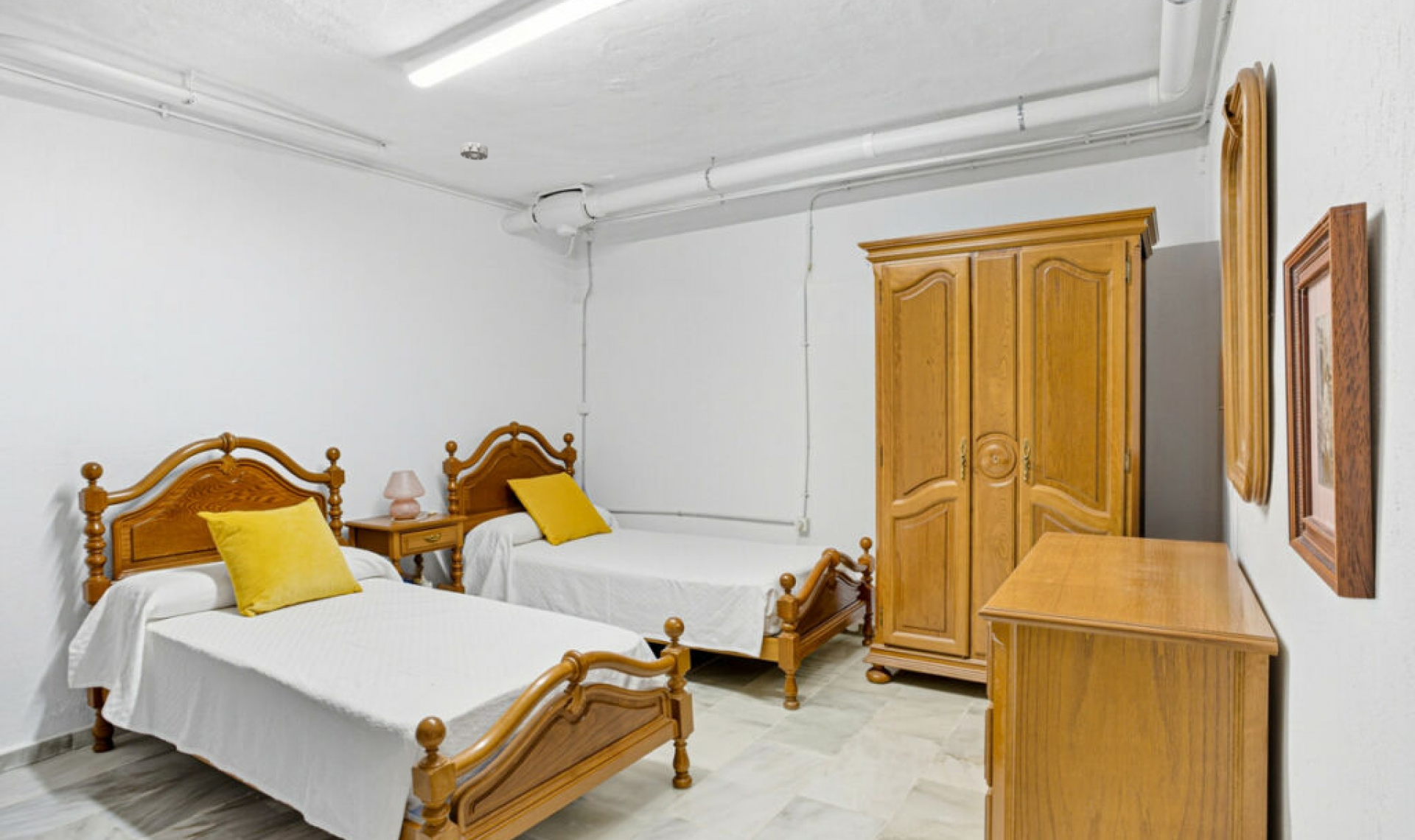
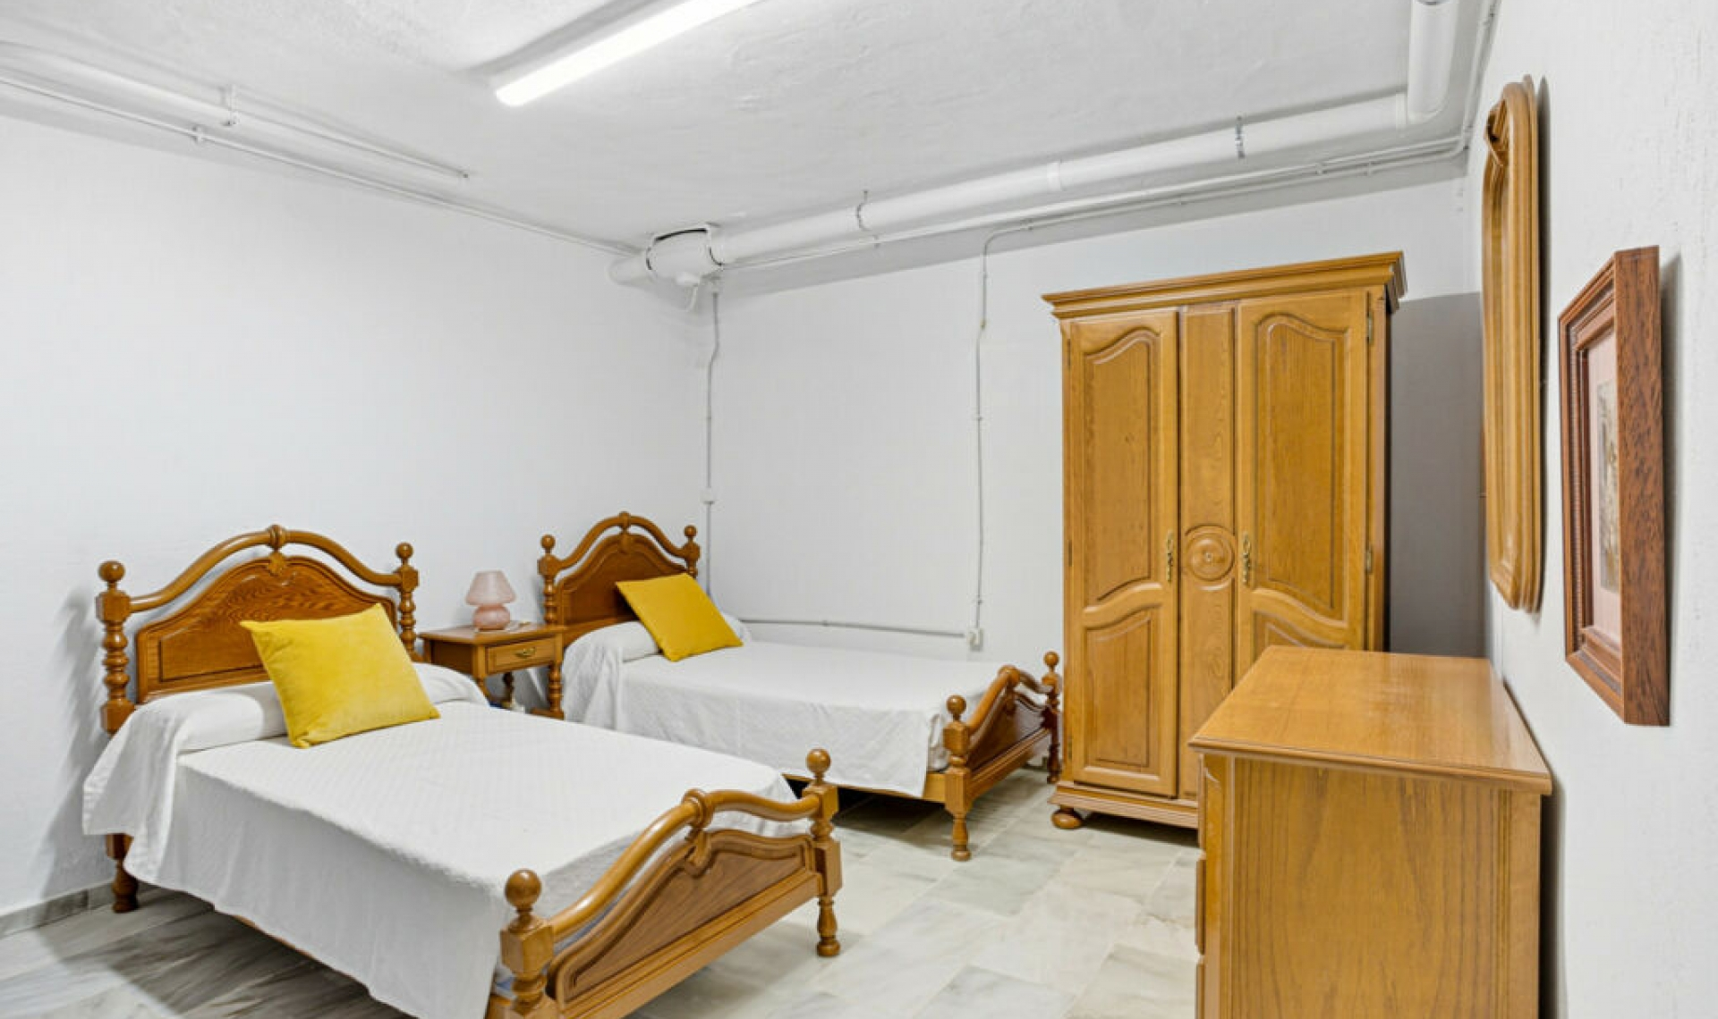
- smoke detector (474, 150)
